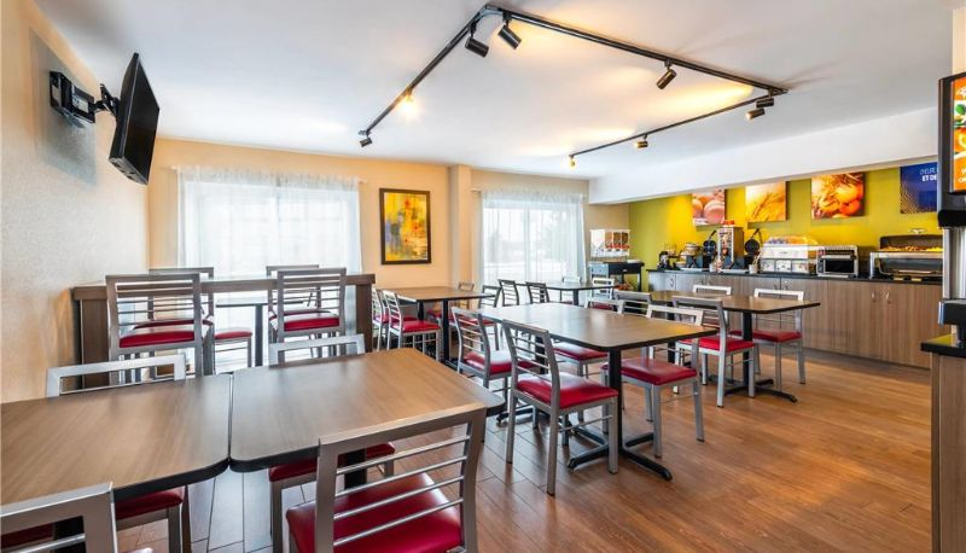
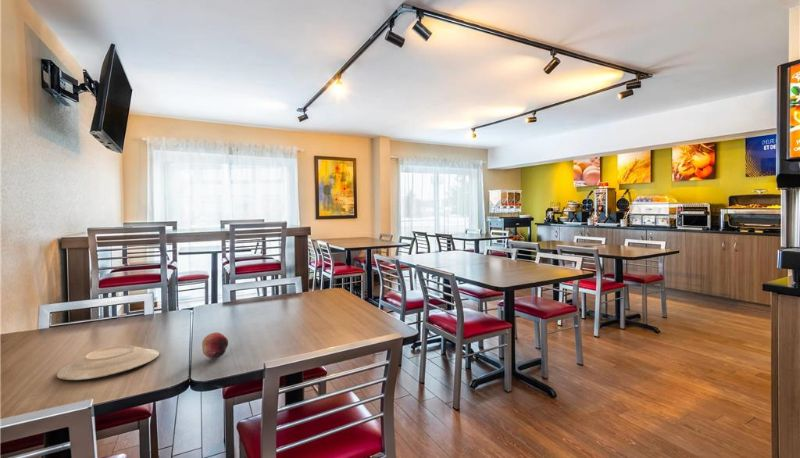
+ fruit (215, 345)
+ plate (111, 357)
